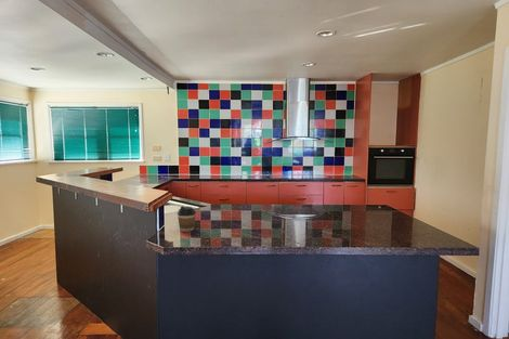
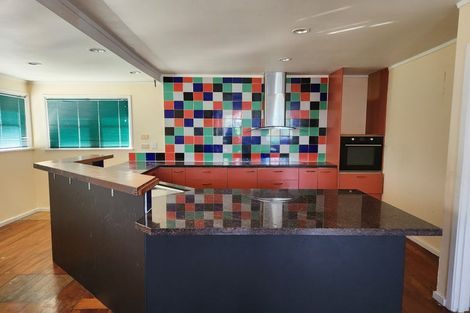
- coffee cup (186, 218)
